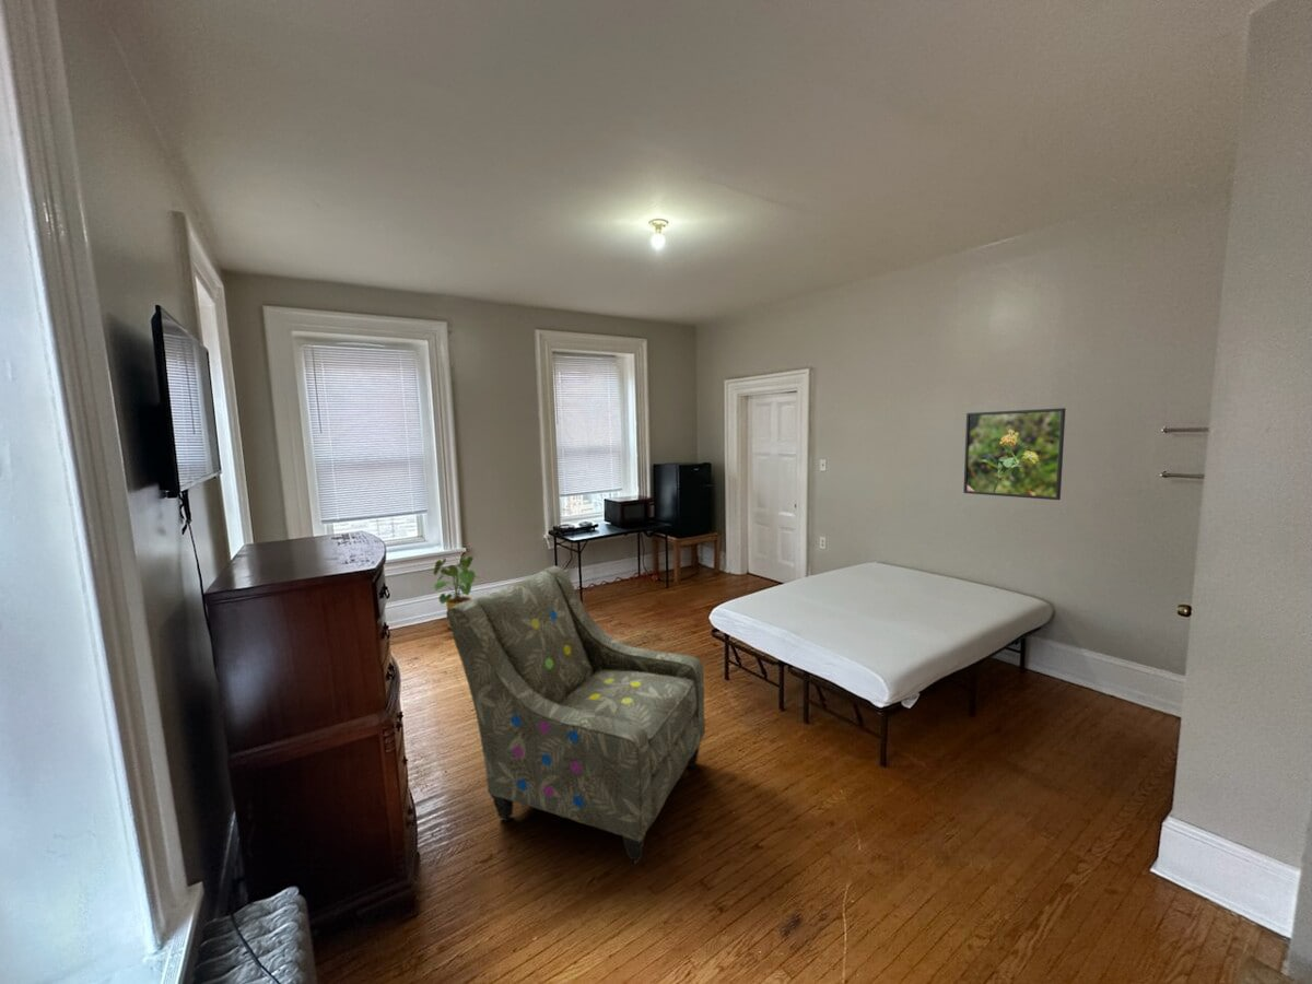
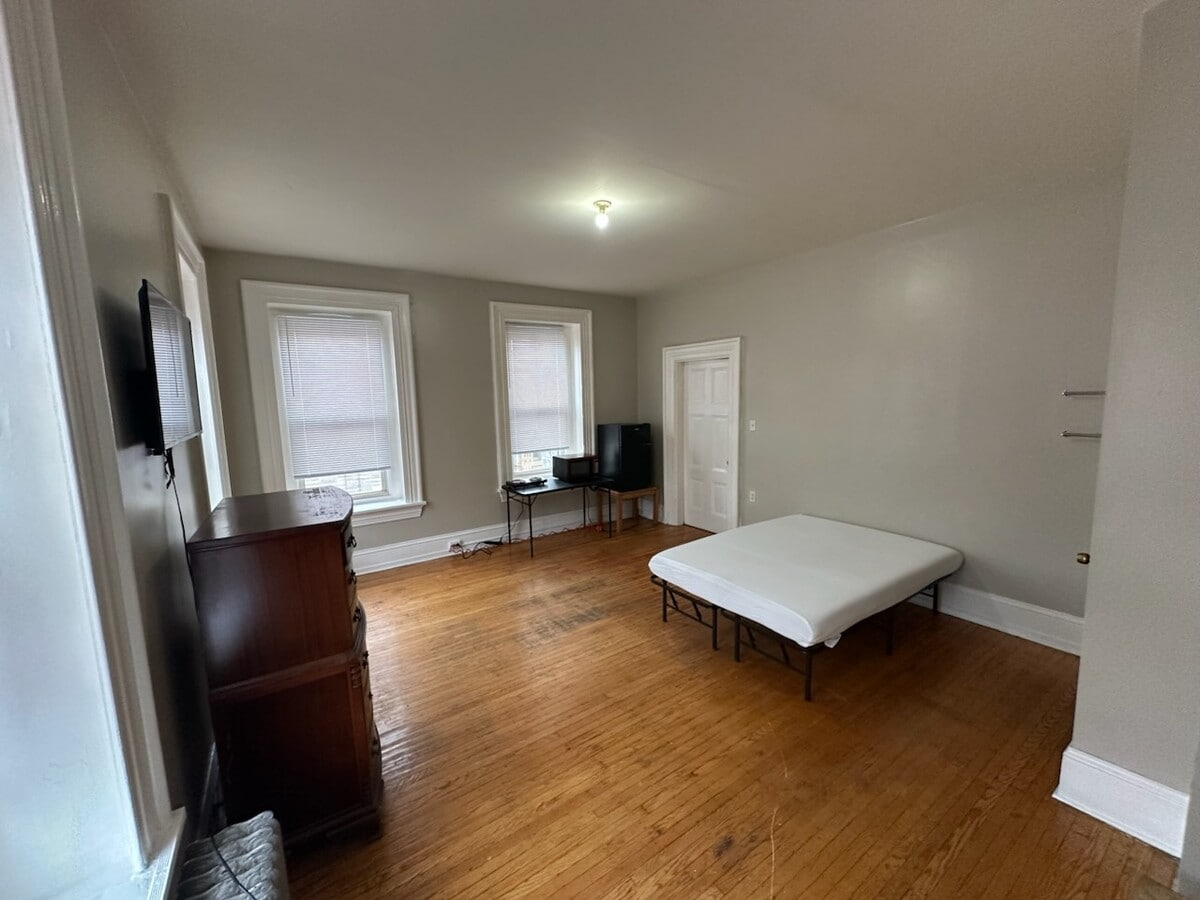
- armchair (586, 690)
- house plant (455, 593)
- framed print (1010, 454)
